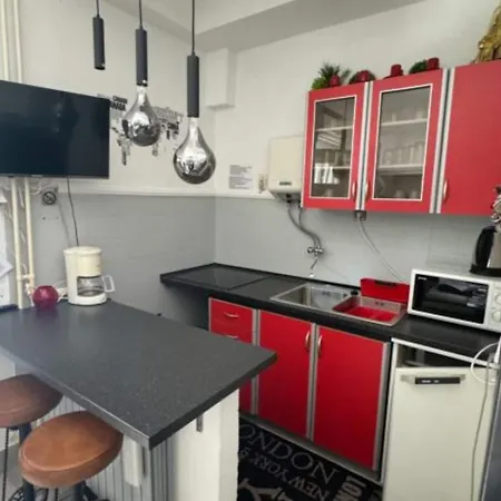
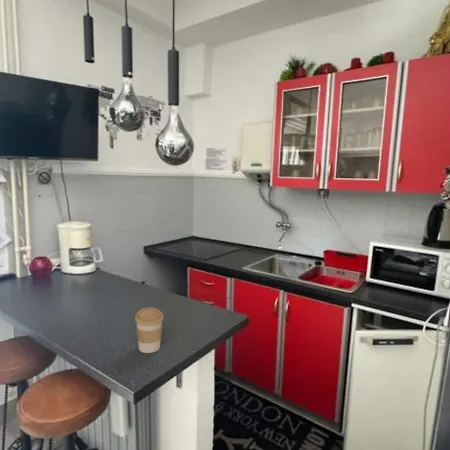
+ coffee cup (149, 329)
